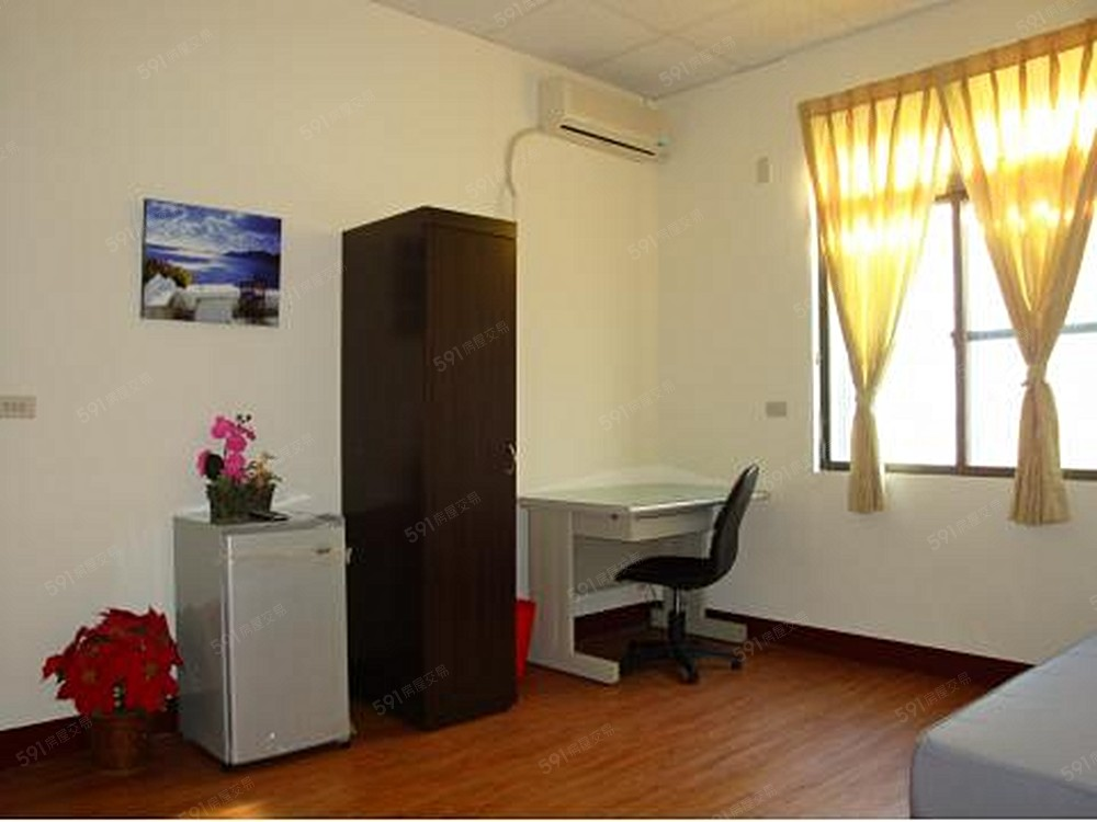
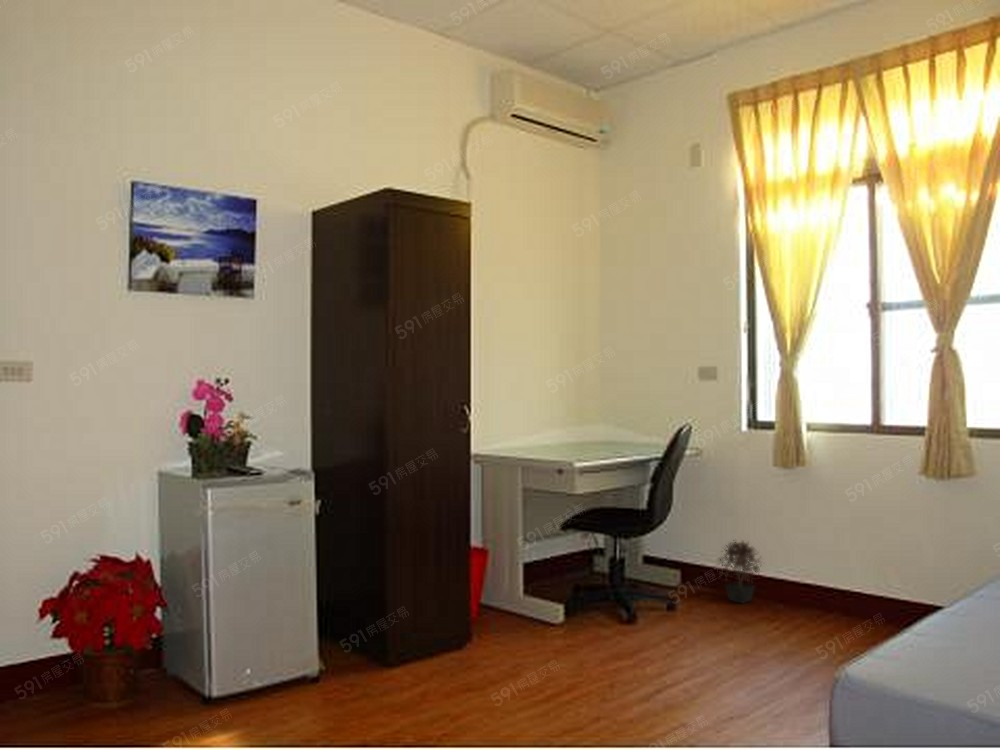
+ potted plant (739, 569)
